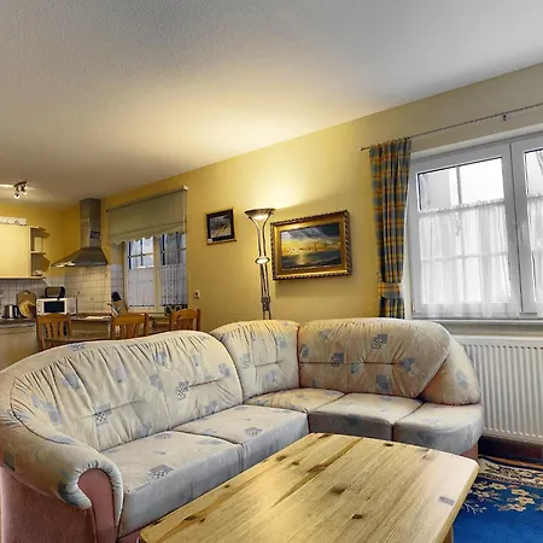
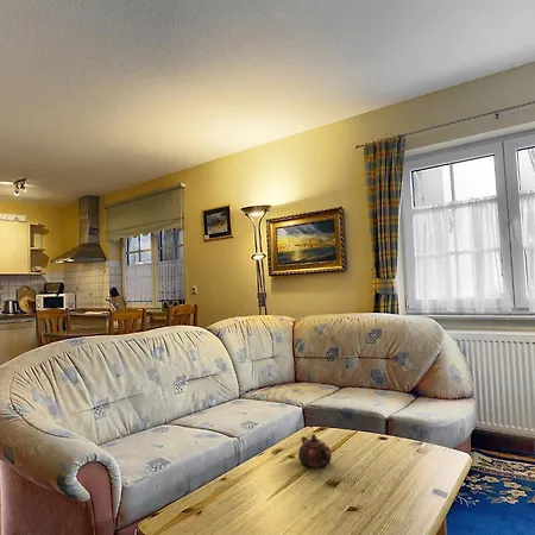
+ teapot (315, 448)
